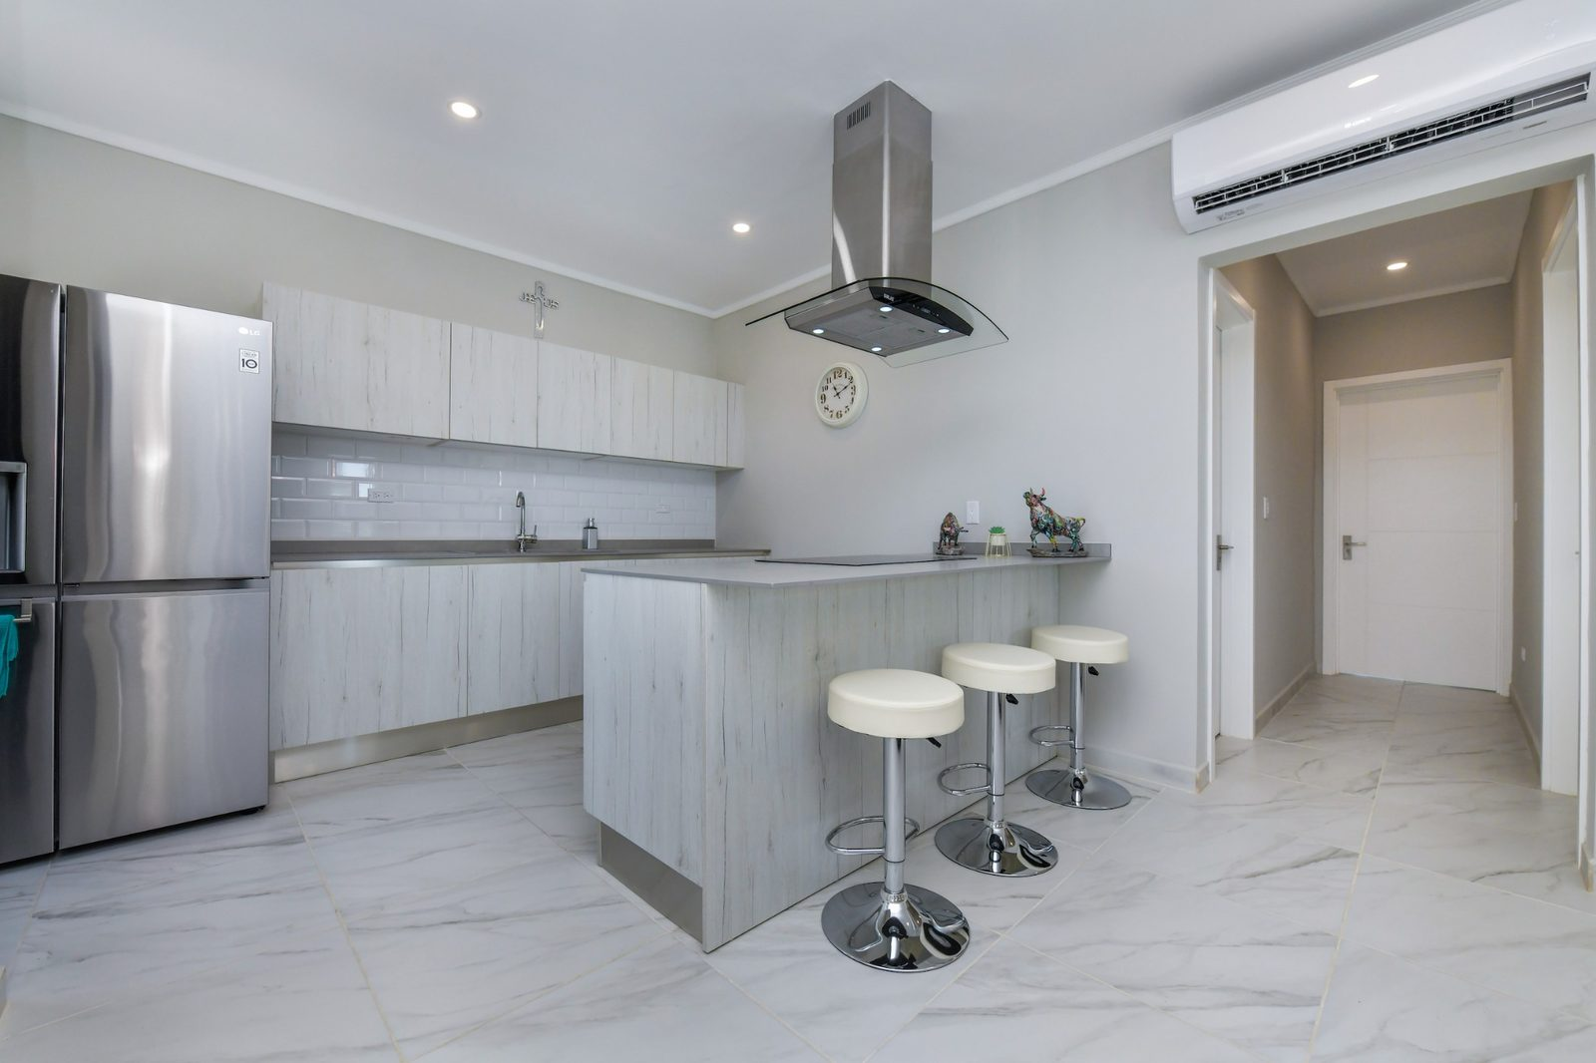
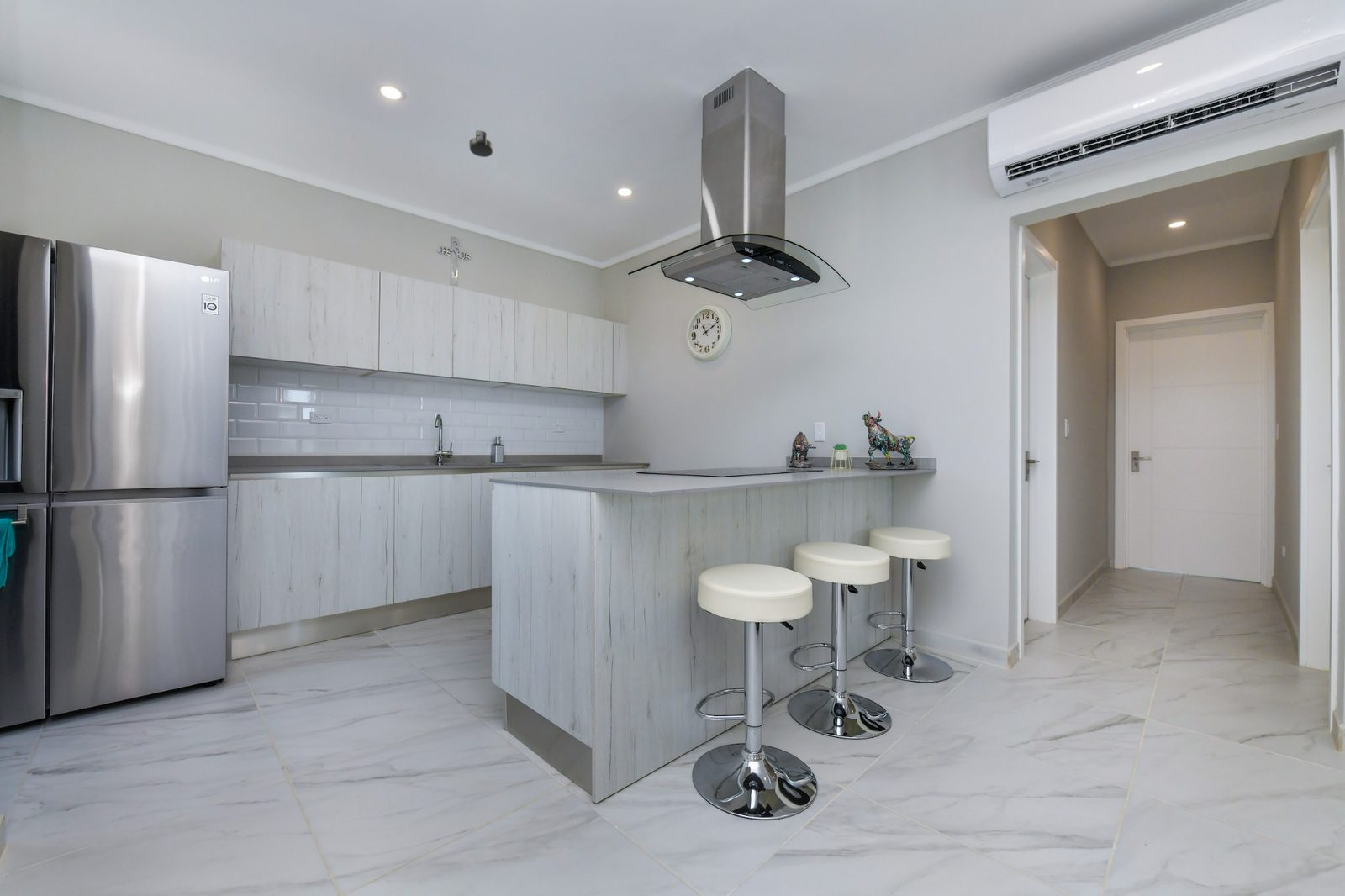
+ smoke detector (481, 143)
